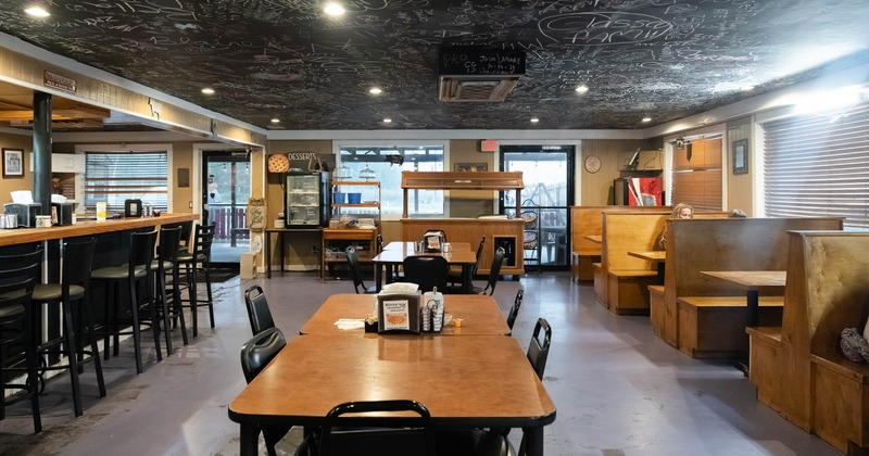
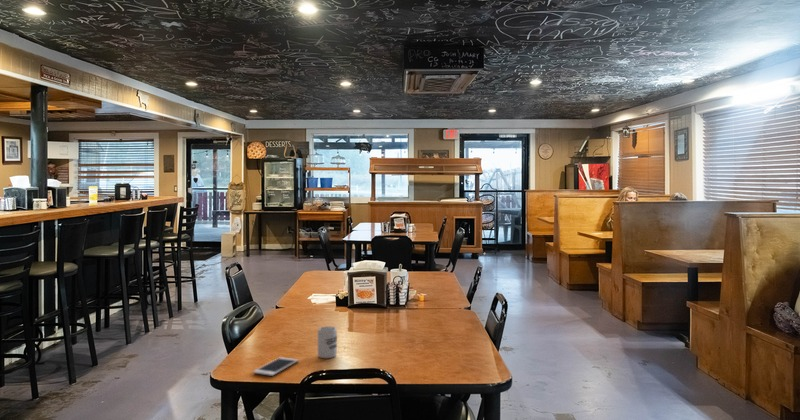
+ cup (327, 342)
+ cell phone (276, 366)
